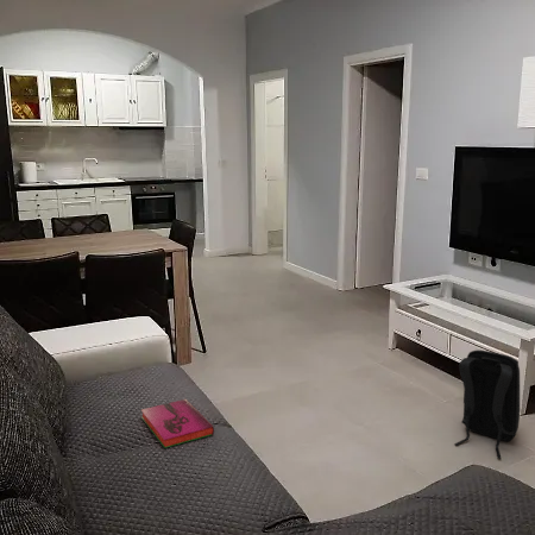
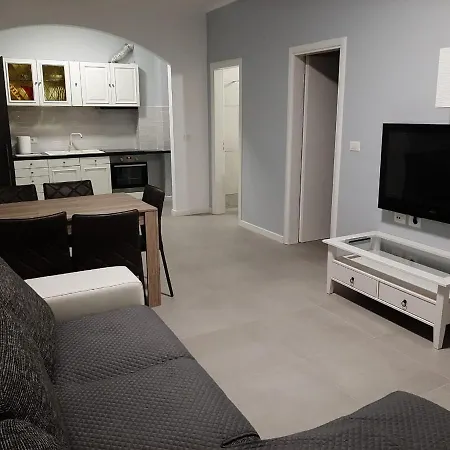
- backpack (489, 396)
- hardback book (176, 421)
